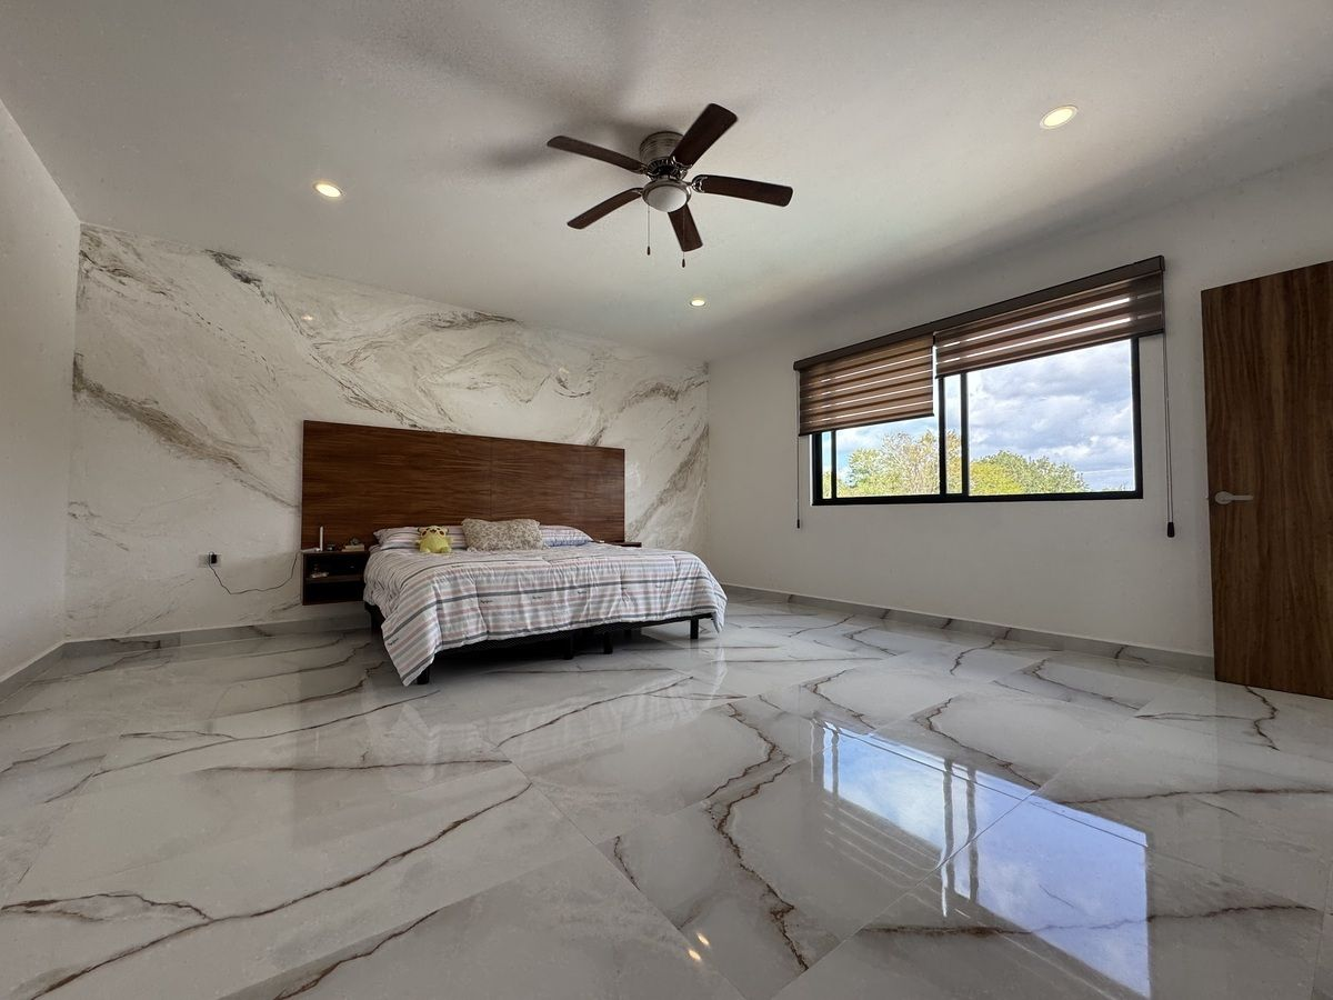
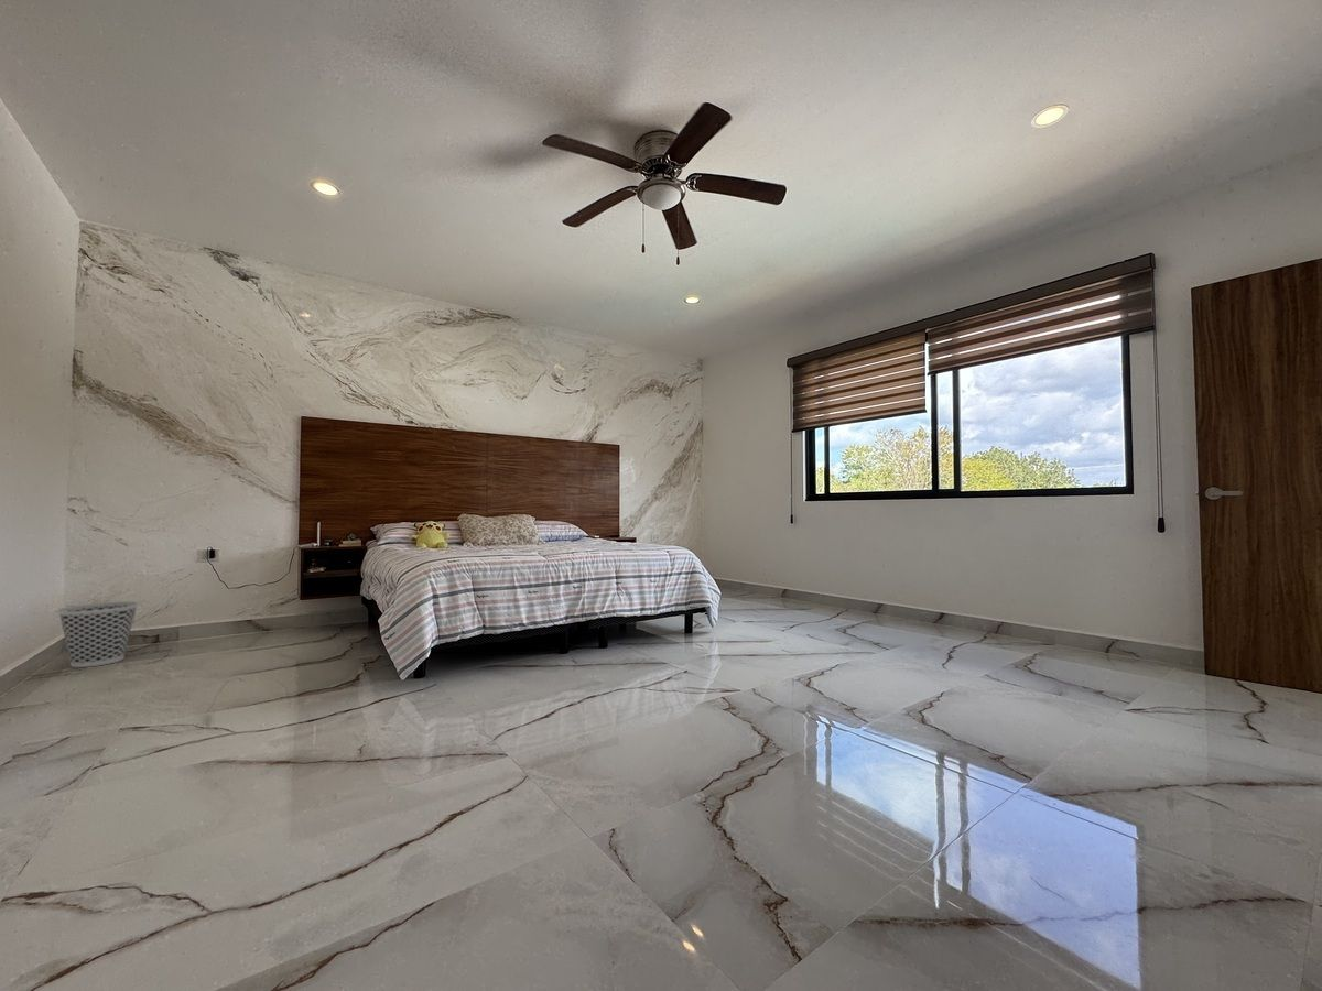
+ wastebasket (98, 633)
